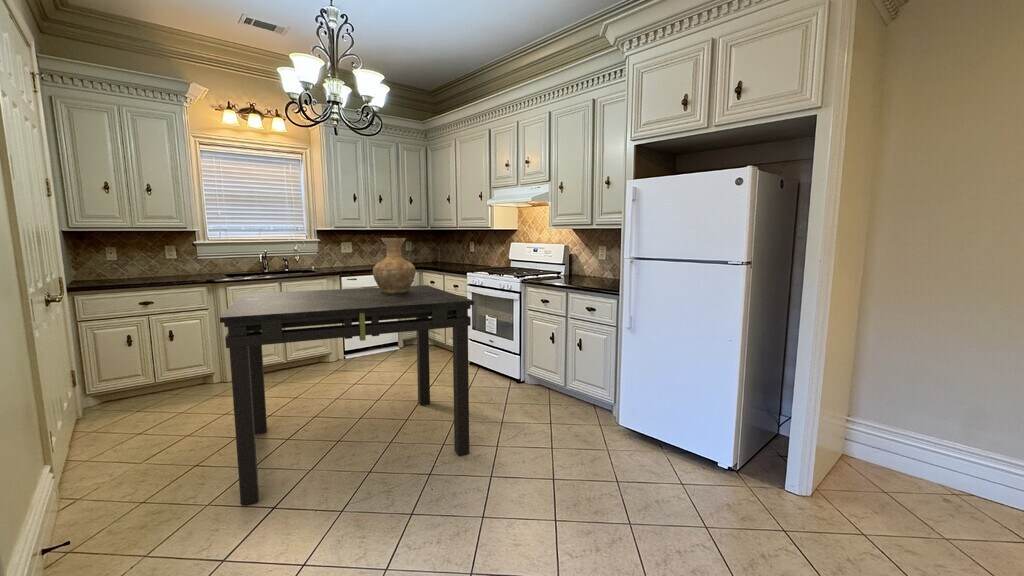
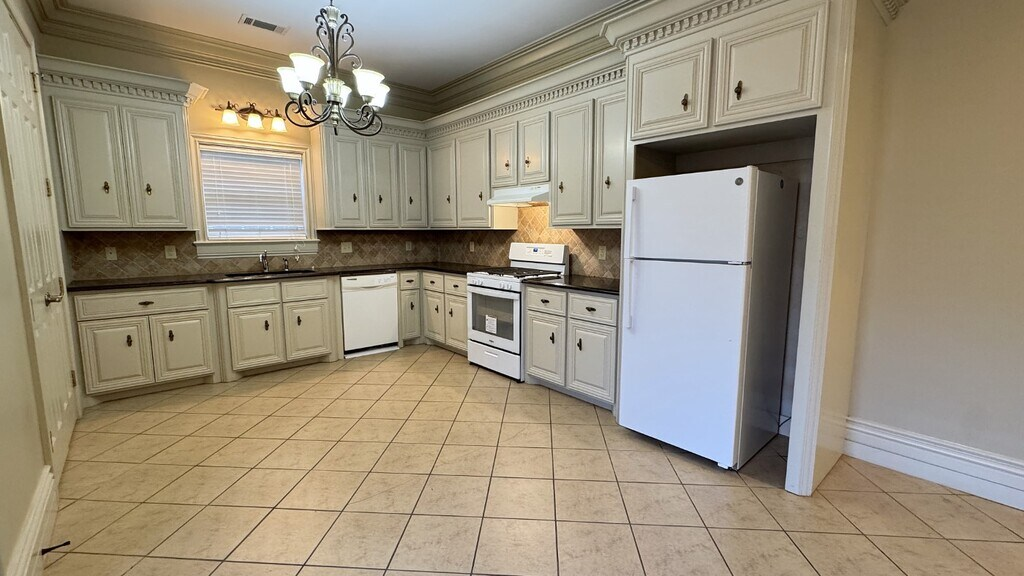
- vase (394, 265)
- dining table (360, 340)
